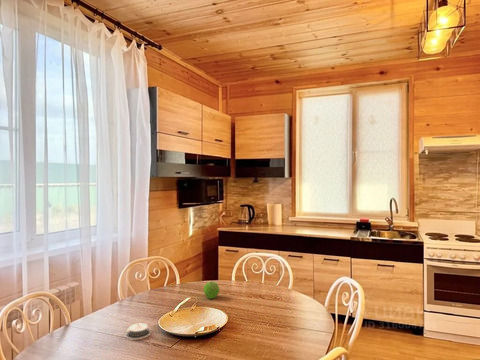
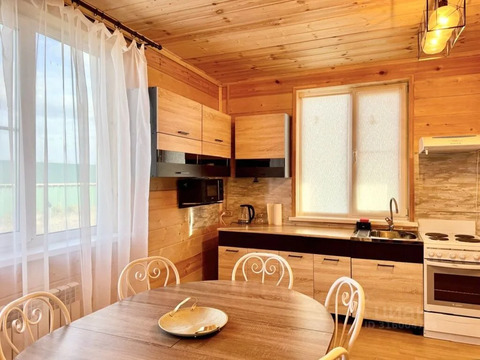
- fruit (211, 290)
- architectural model (138, 327)
